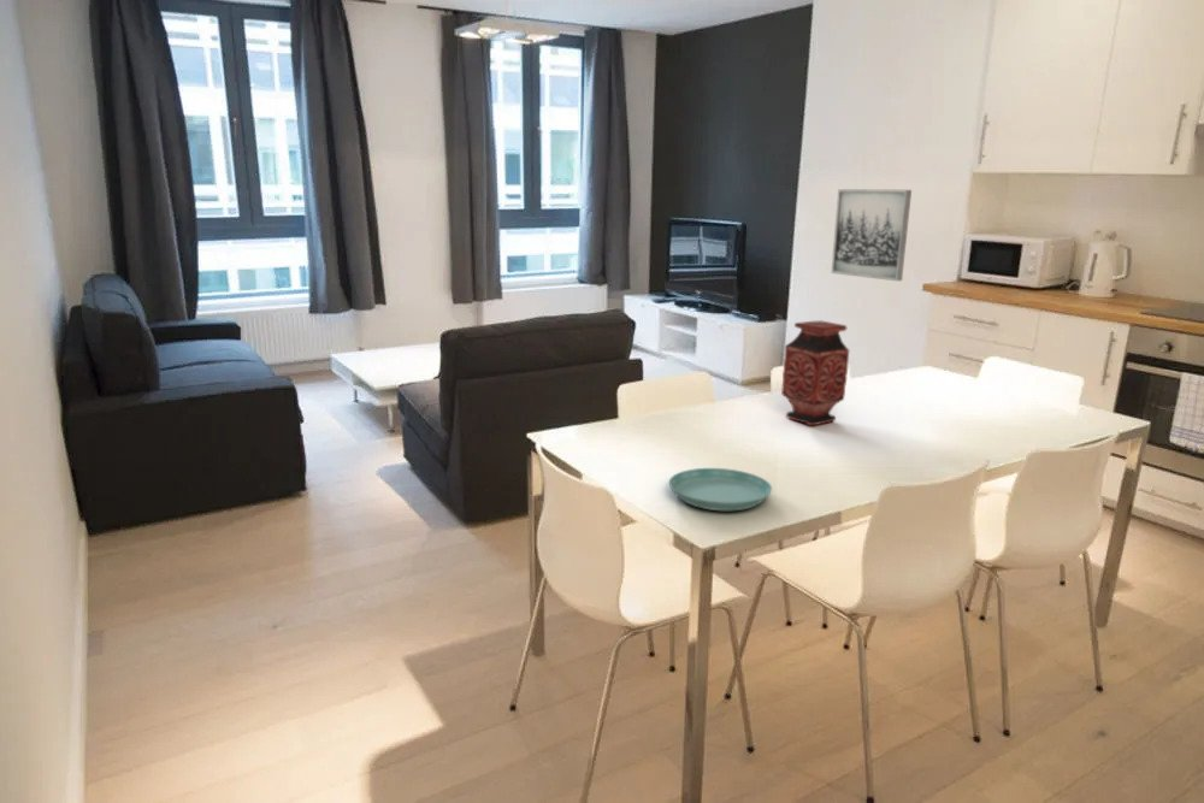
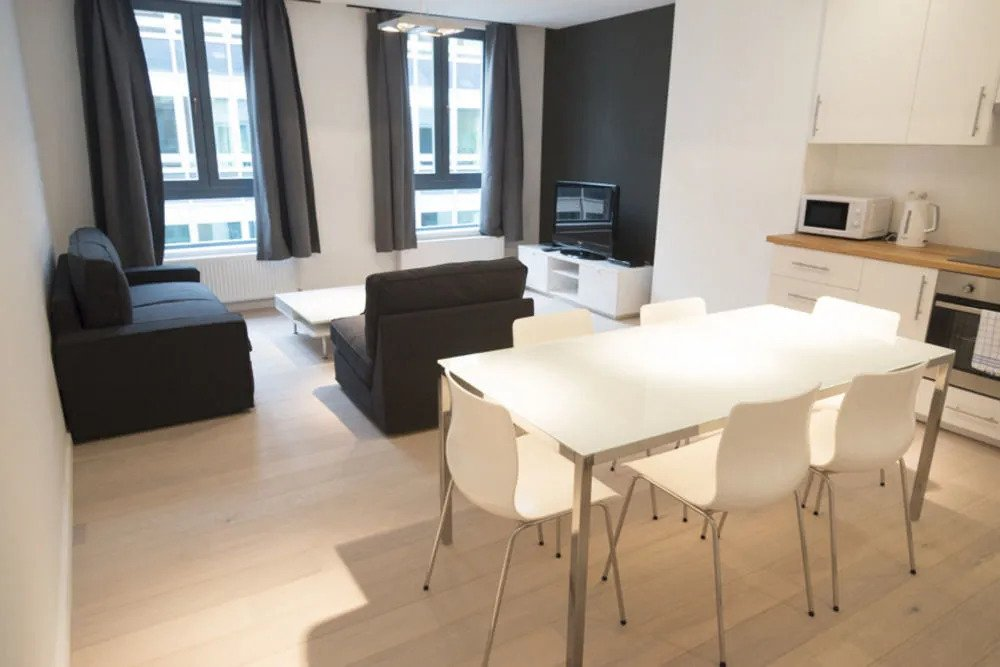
- vase (814, 372)
- saucer (719, 490)
- wall art (868, 234)
